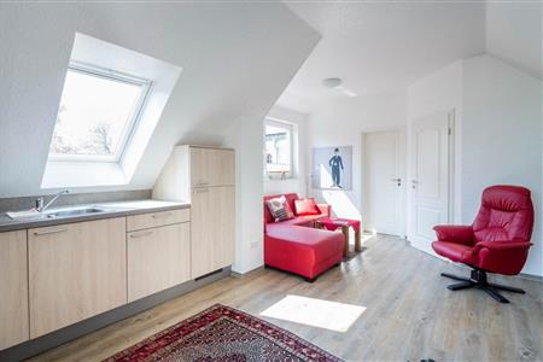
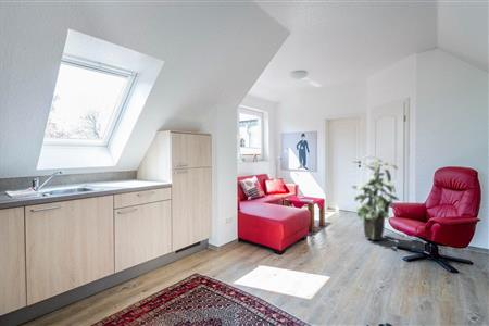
+ indoor plant (373, 197)
